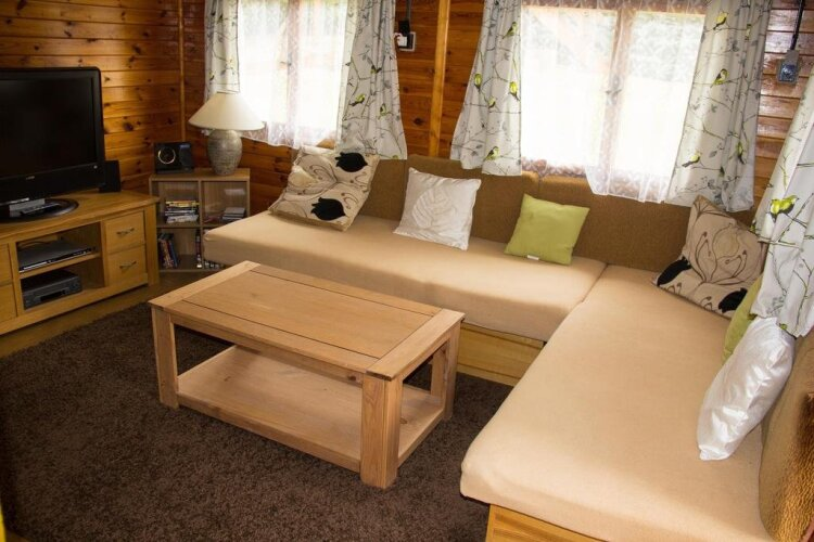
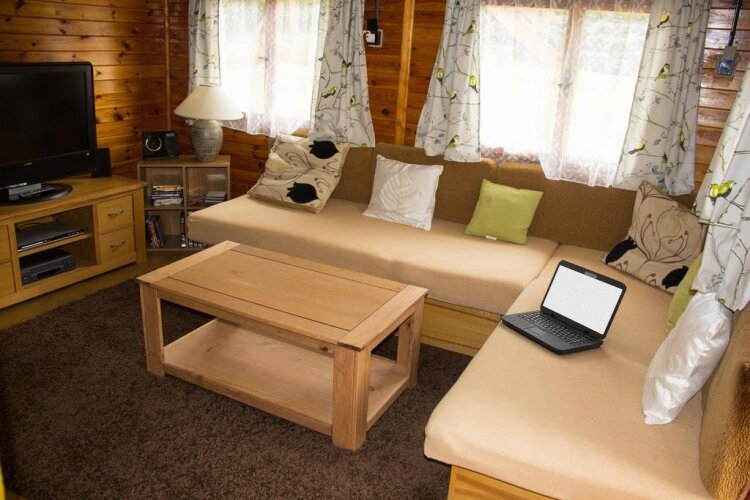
+ laptop (560, 303)
